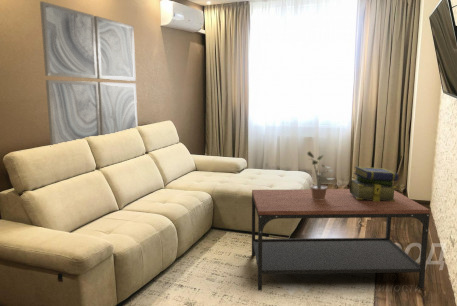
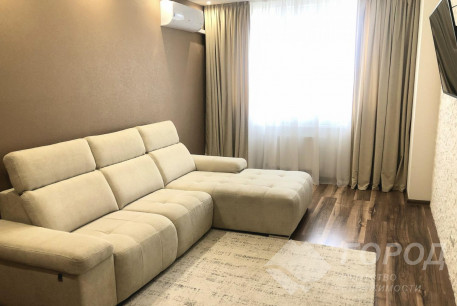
- stack of books (373, 182)
- coffee table (330, 238)
- wall art (97, 78)
- potted plant (319, 174)
